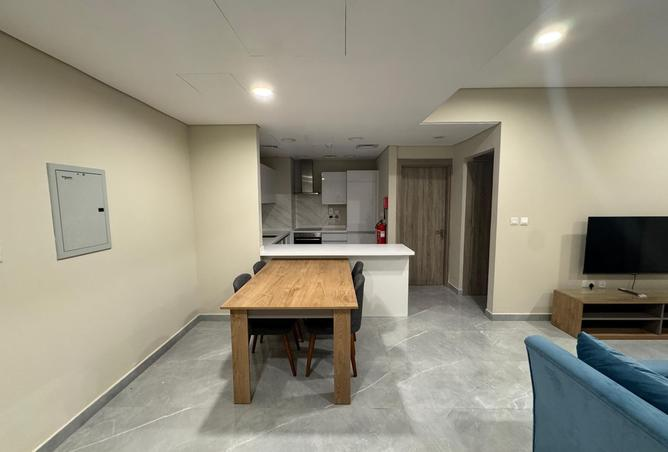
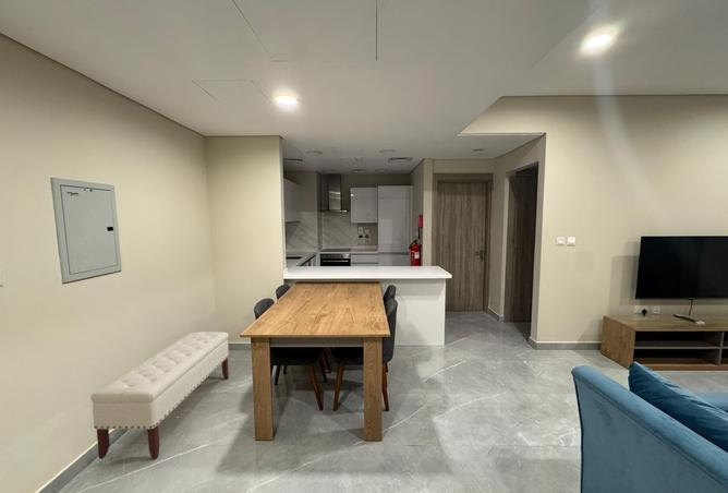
+ bench (175, 382)
